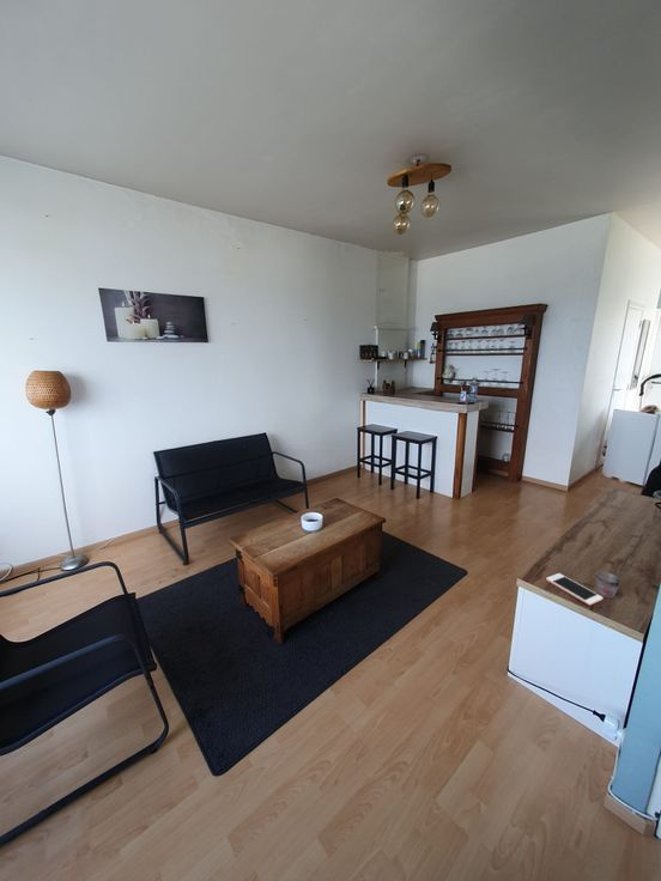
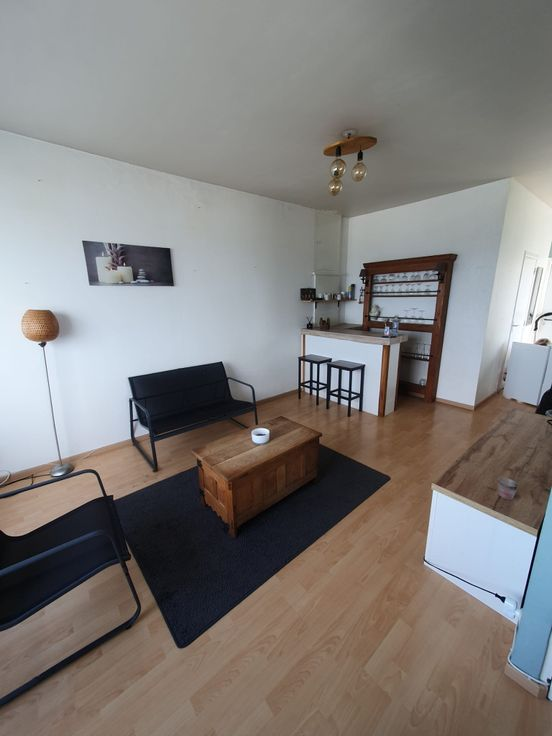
- cell phone (572, 588)
